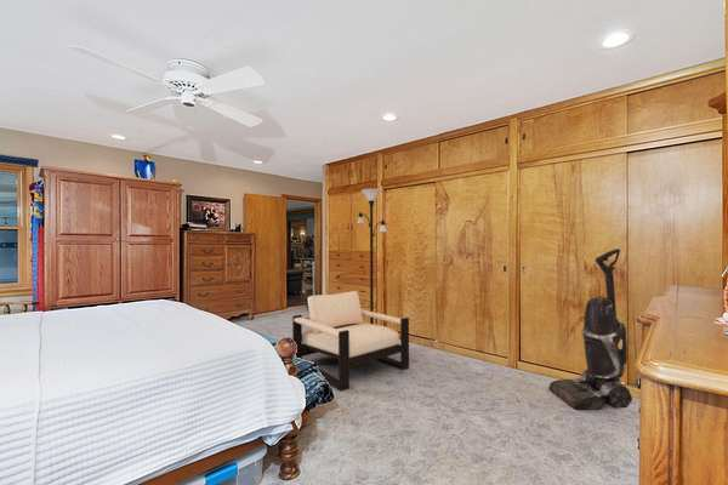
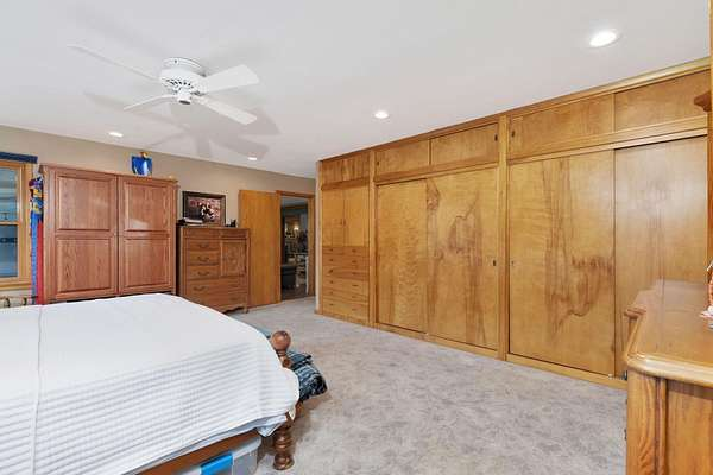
- vacuum cleaner (587, 323)
- armchair (347, 330)
- floor lamp (371, 262)
